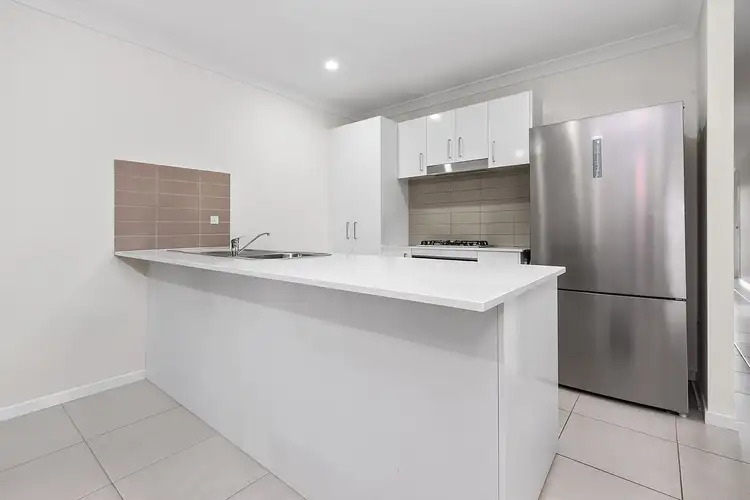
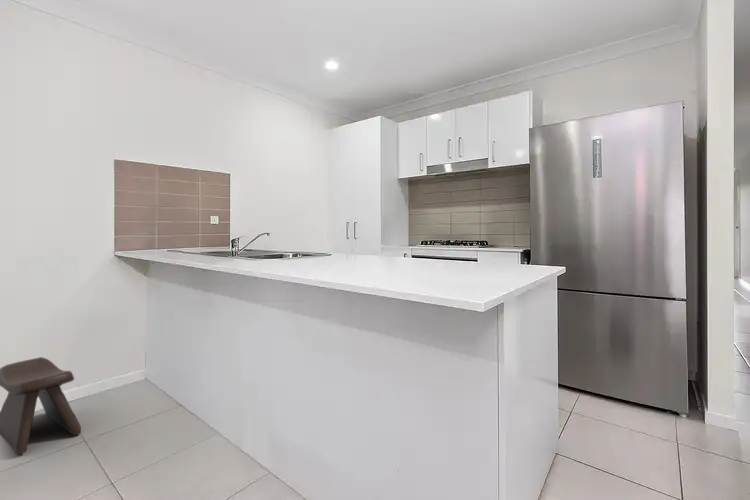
+ stool (36, 399)
